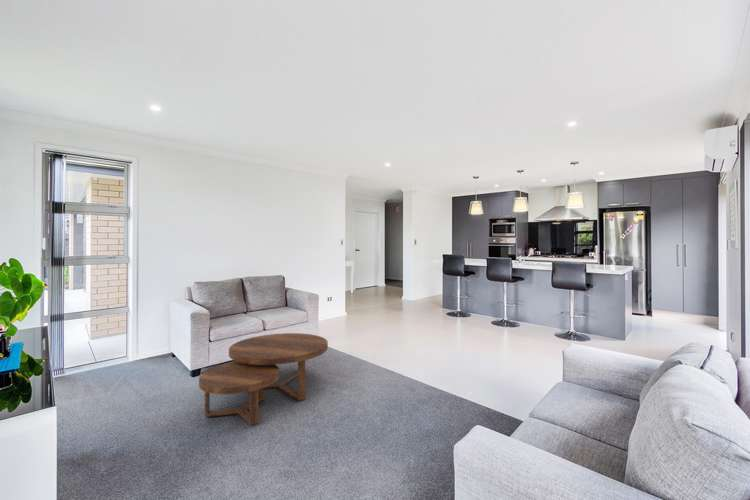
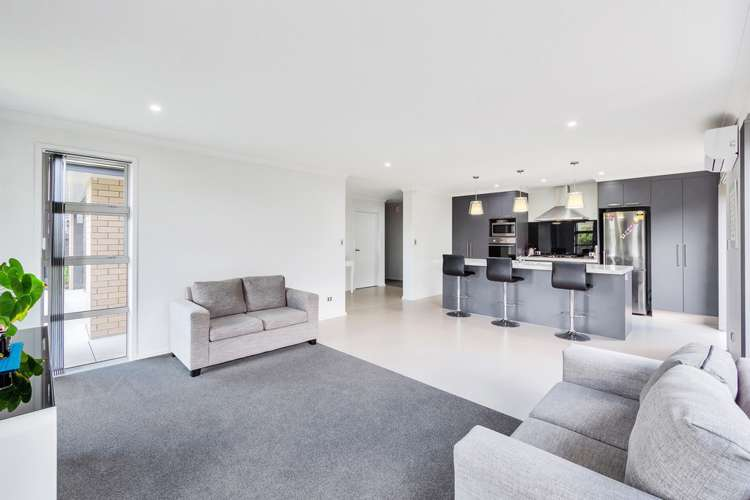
- coffee table (267, 372)
